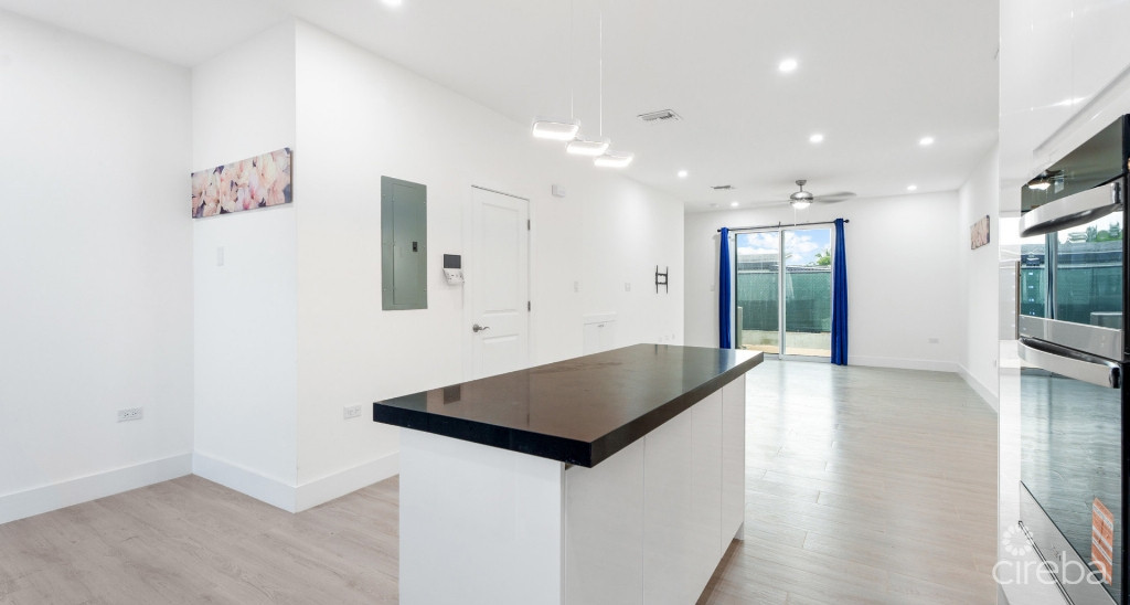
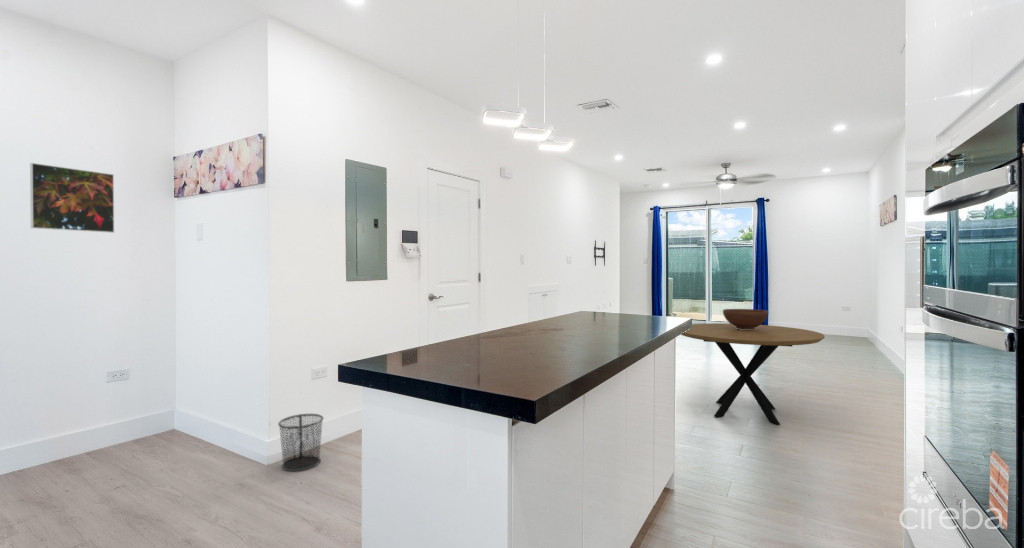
+ dining table (745, 371)
+ waste bin (301, 441)
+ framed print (74, 199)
+ fruit bowl (745, 319)
